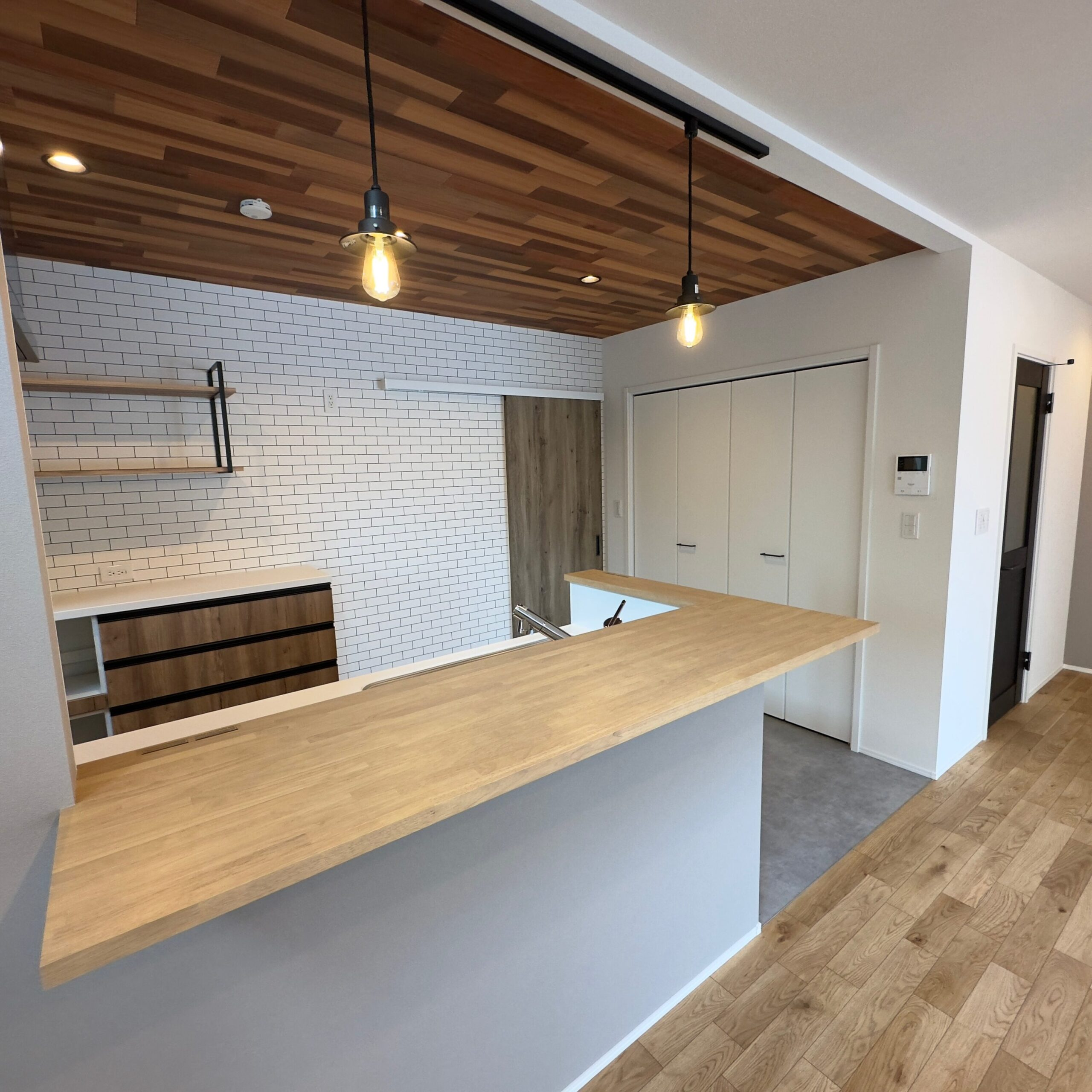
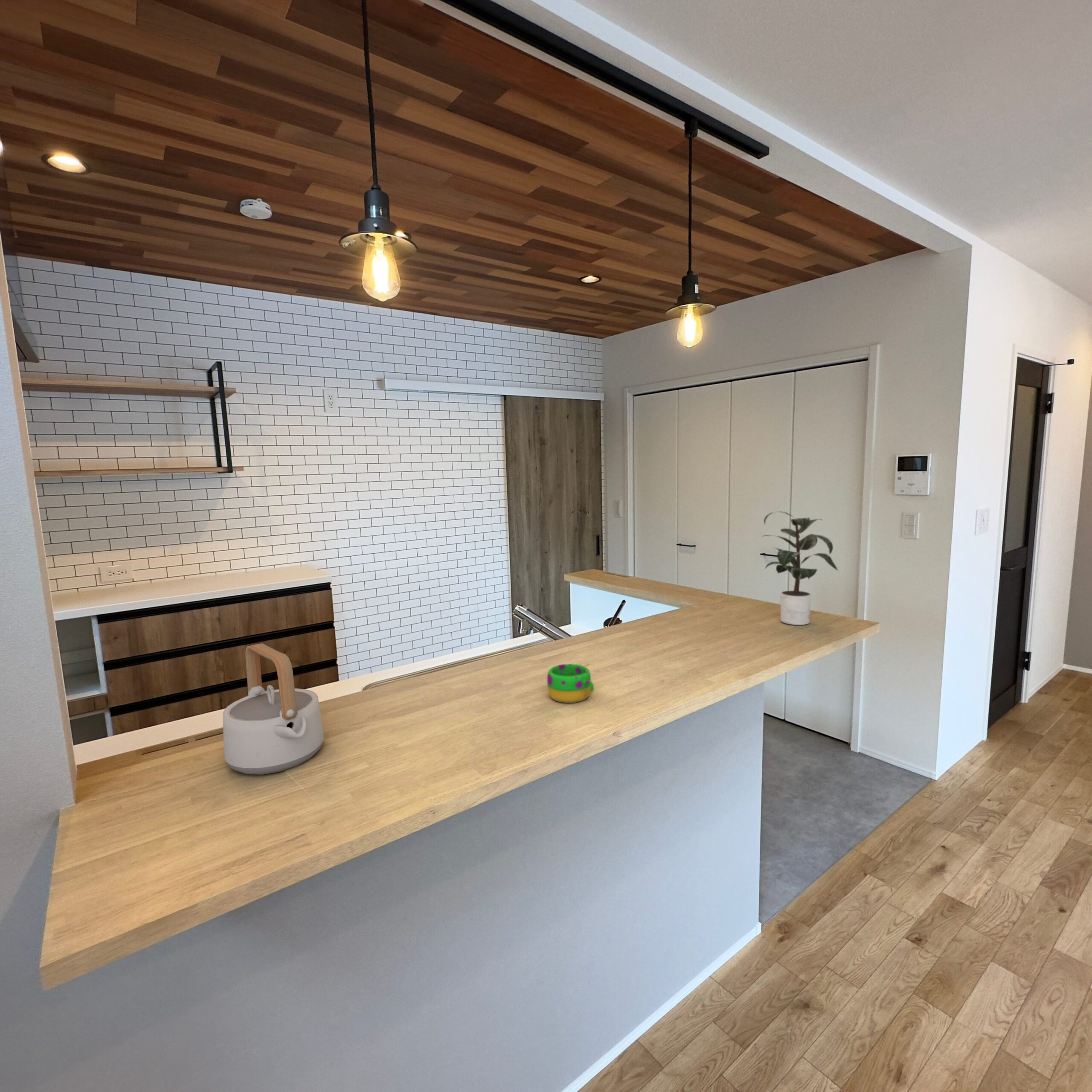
+ teapot (275, 706)
+ potted plant (804, 568)
+ mug (573, 685)
